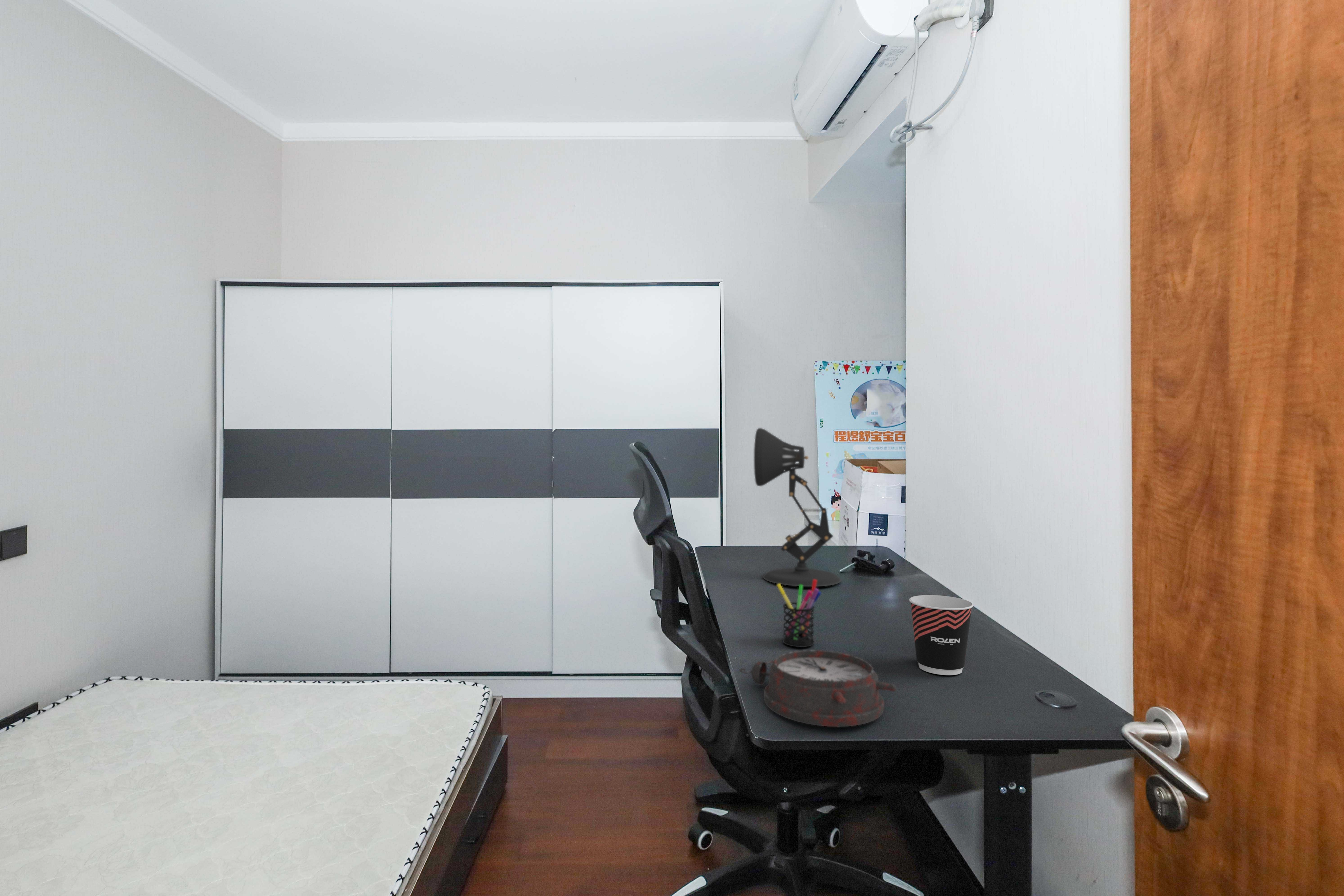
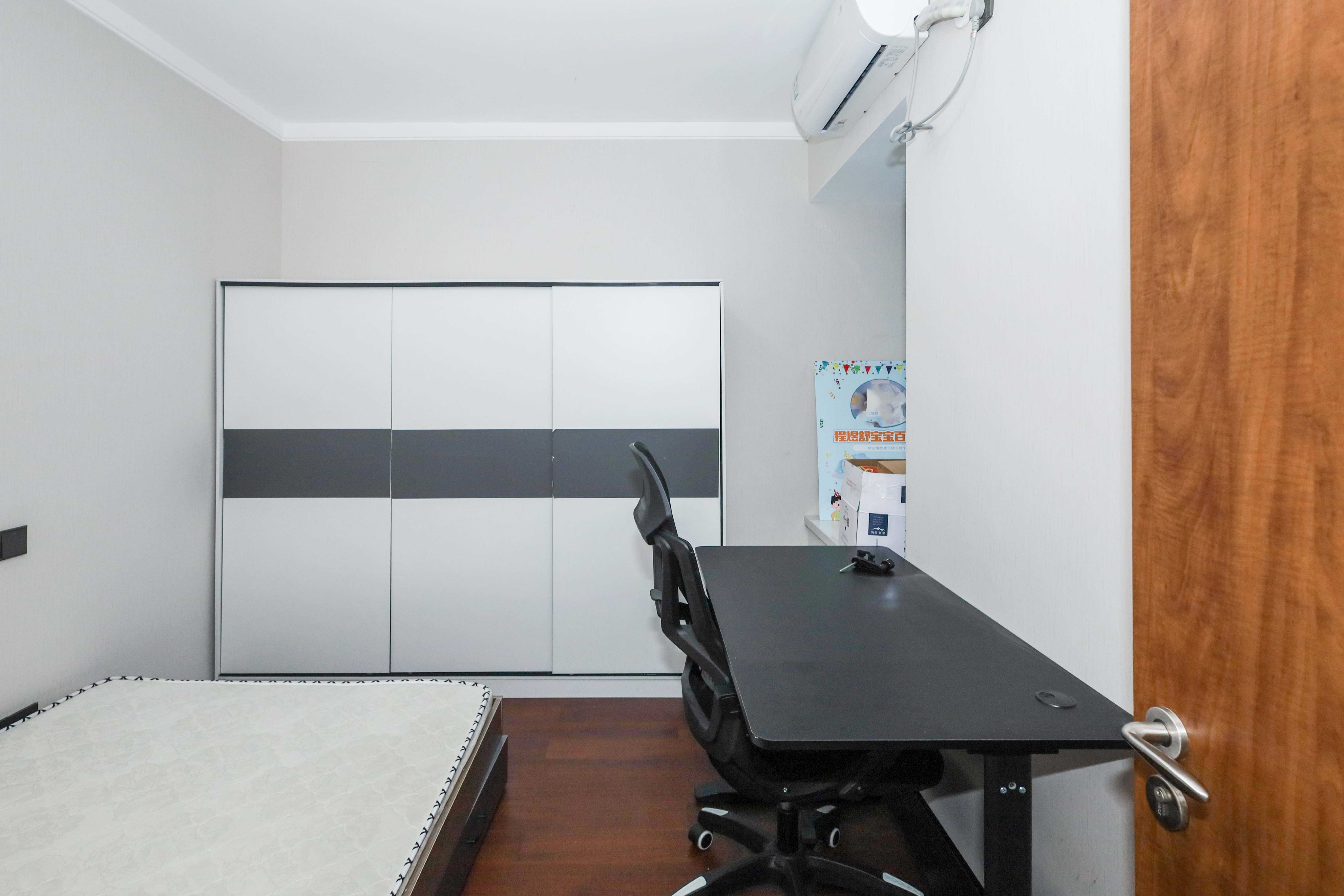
- desk lamp (799, 503)
- alarm clock (816, 681)
- cup (940, 635)
- pen holder (801, 610)
